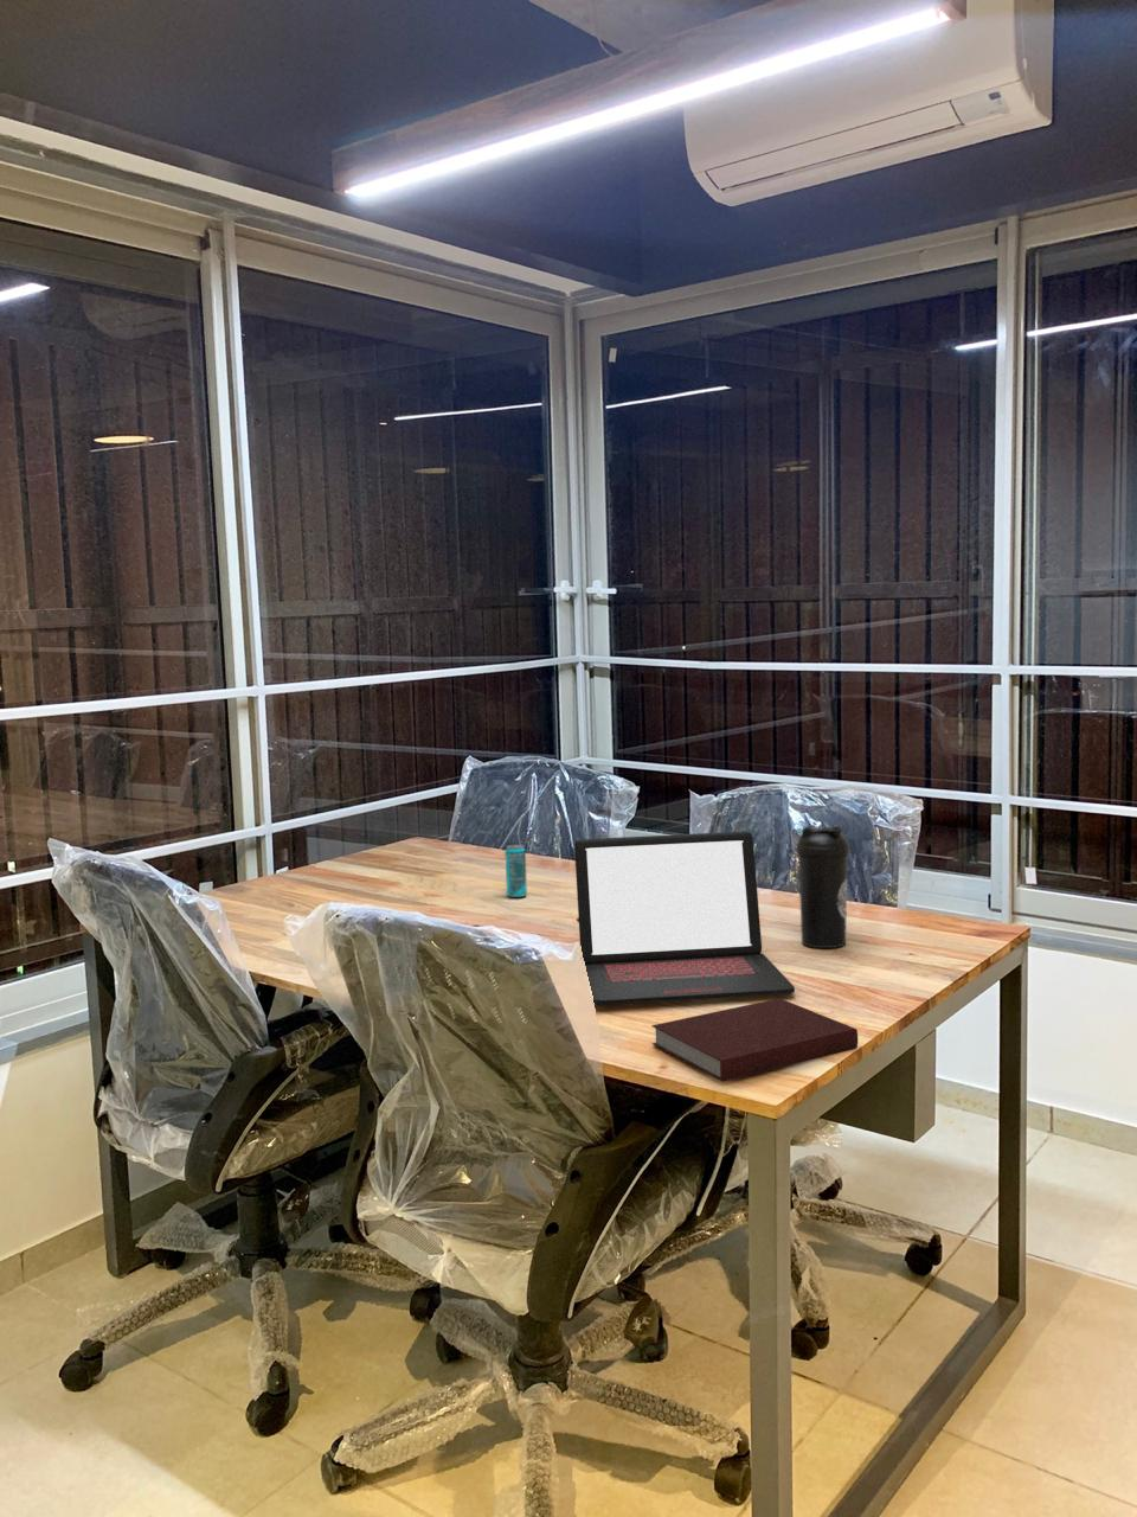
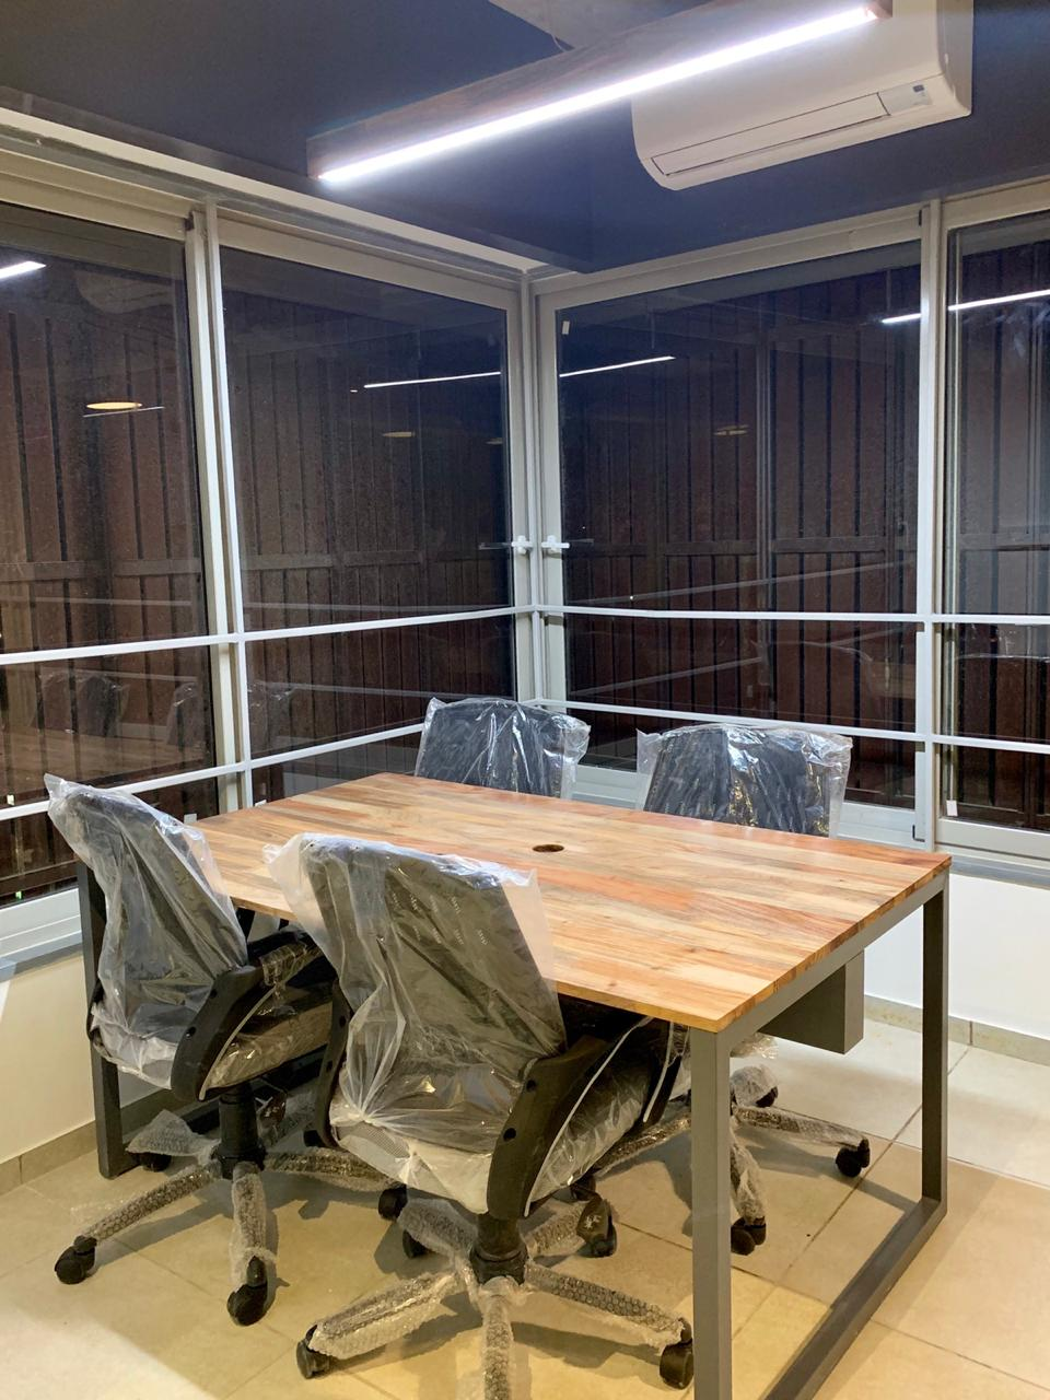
- laptop (678, 913)
- beverage can (515, 870)
- notebook (754, 1037)
- water bottle (822, 884)
